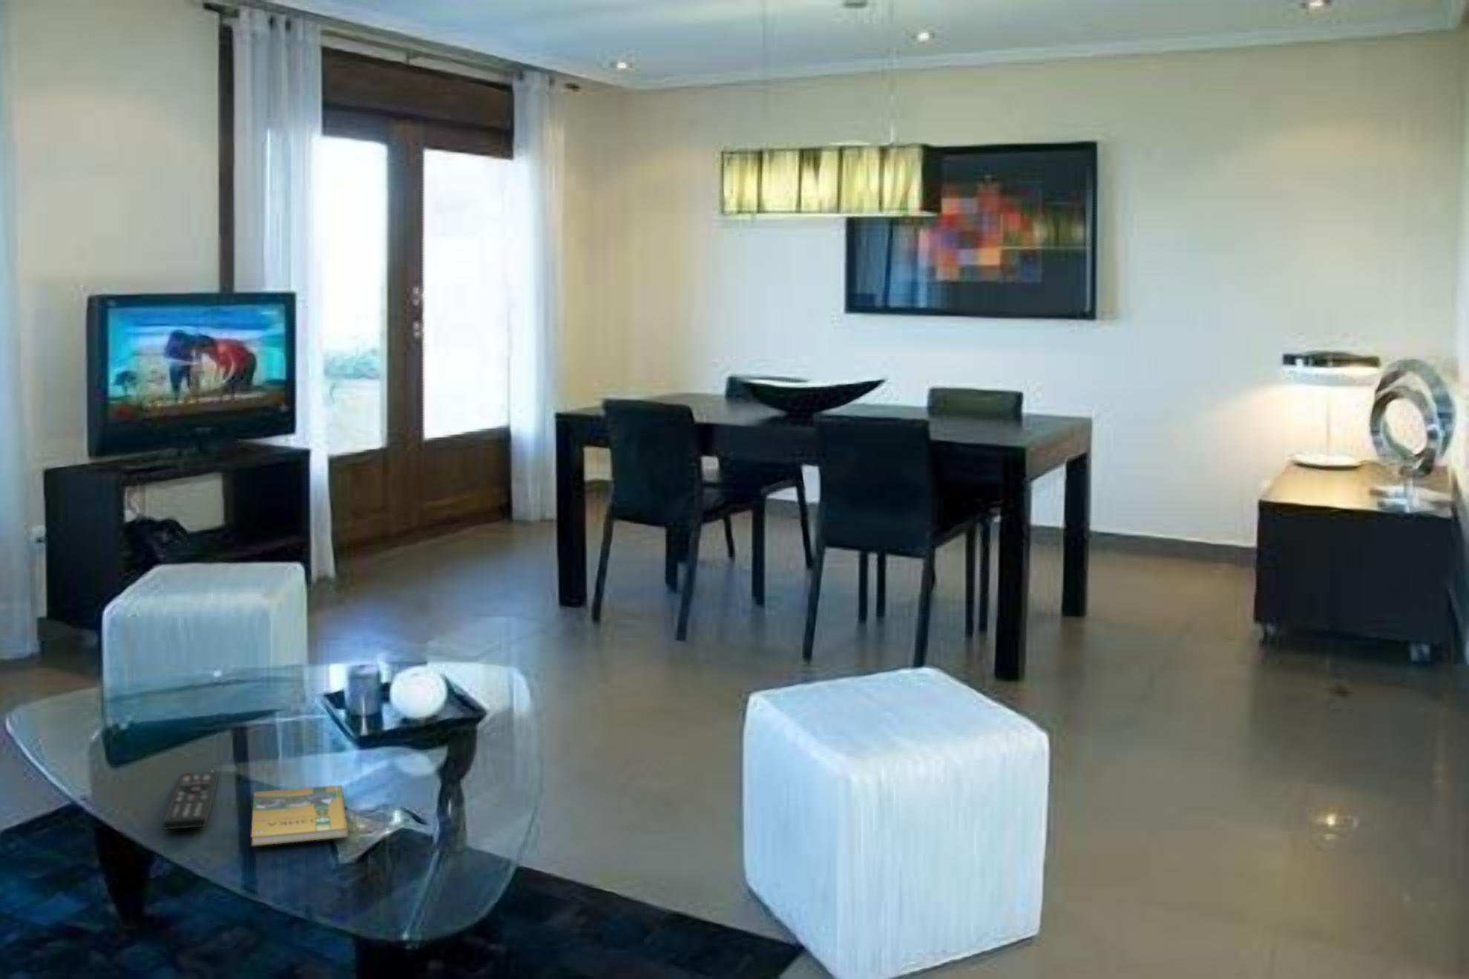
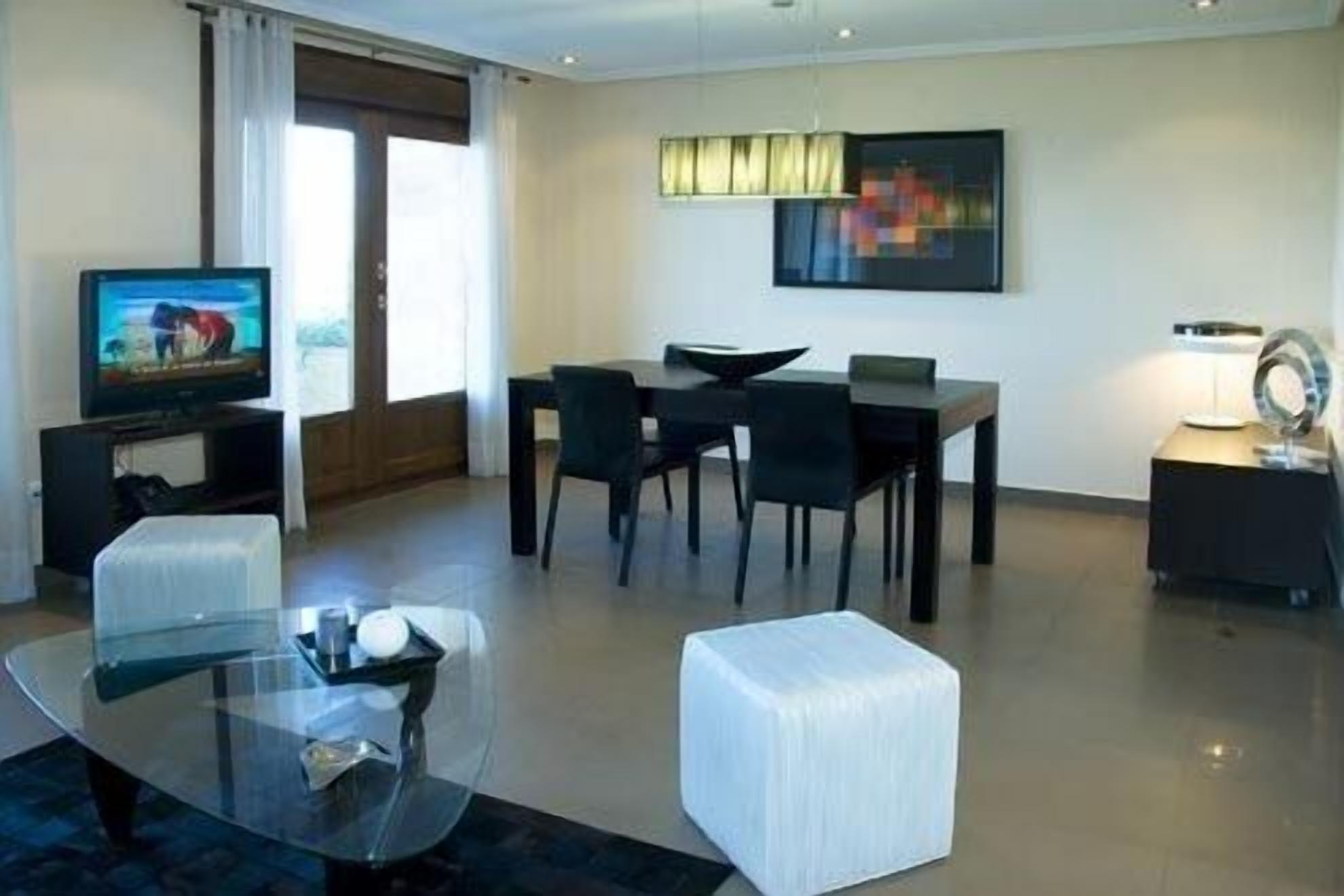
- remote control (192, 798)
- booklet (299, 814)
